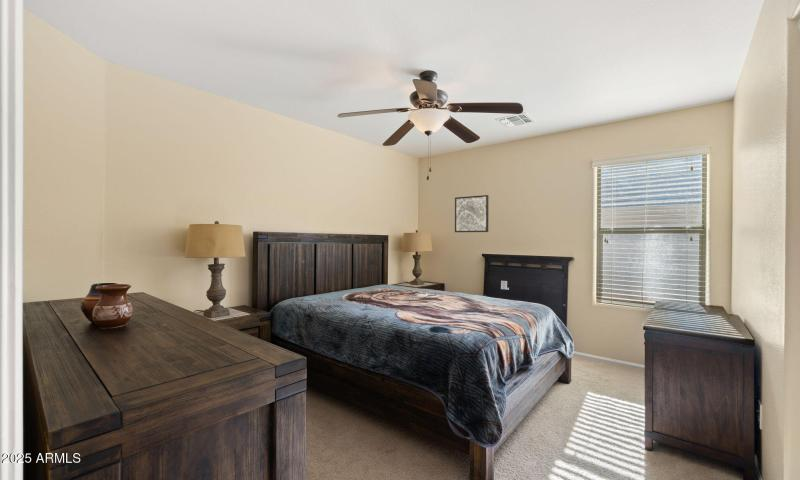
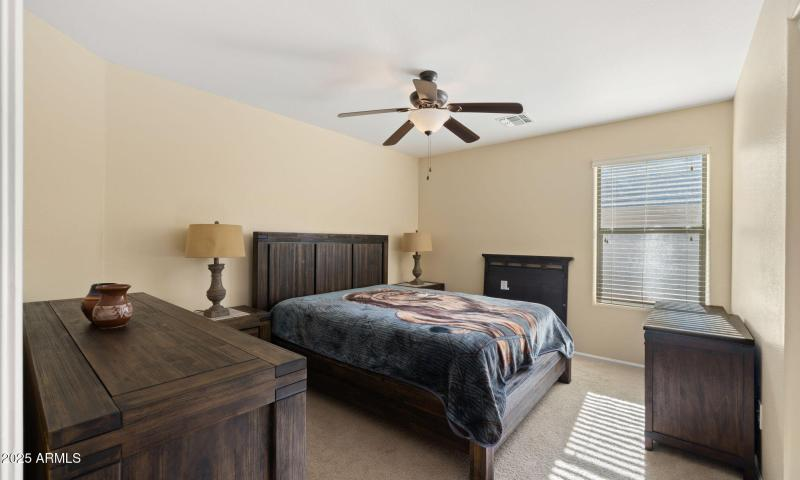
- wall art (471, 214)
